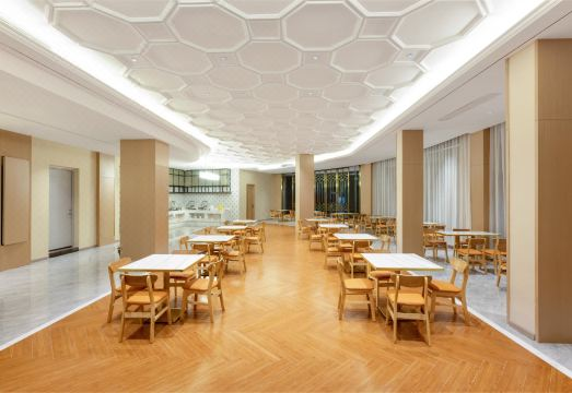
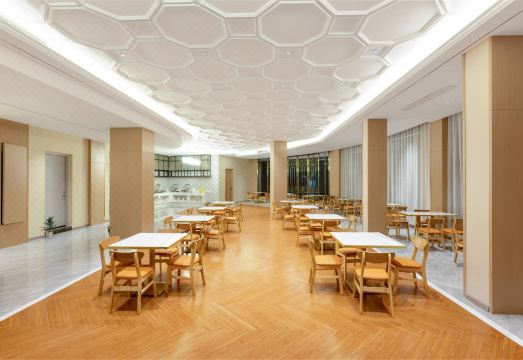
+ indoor plant (49, 226)
